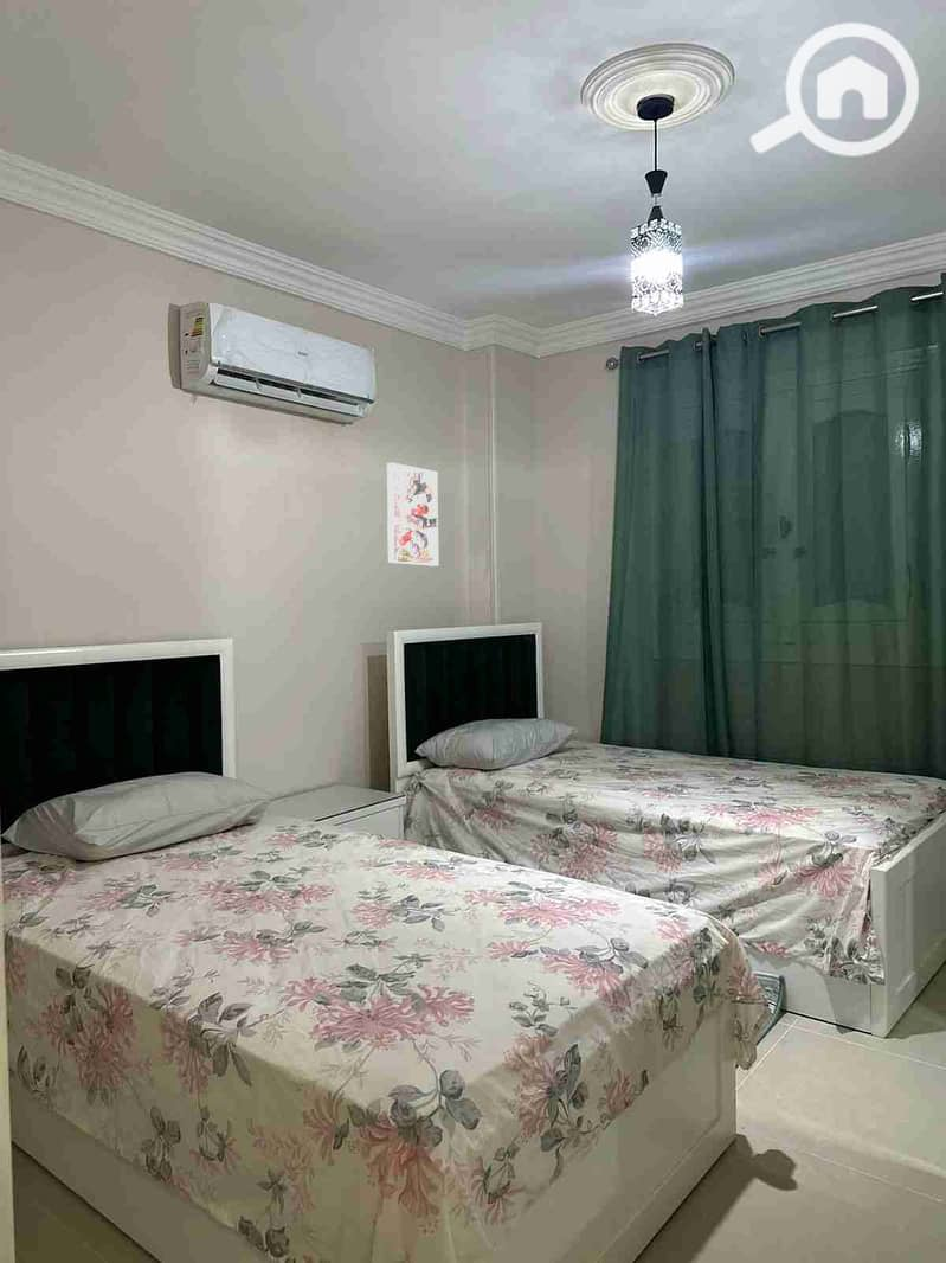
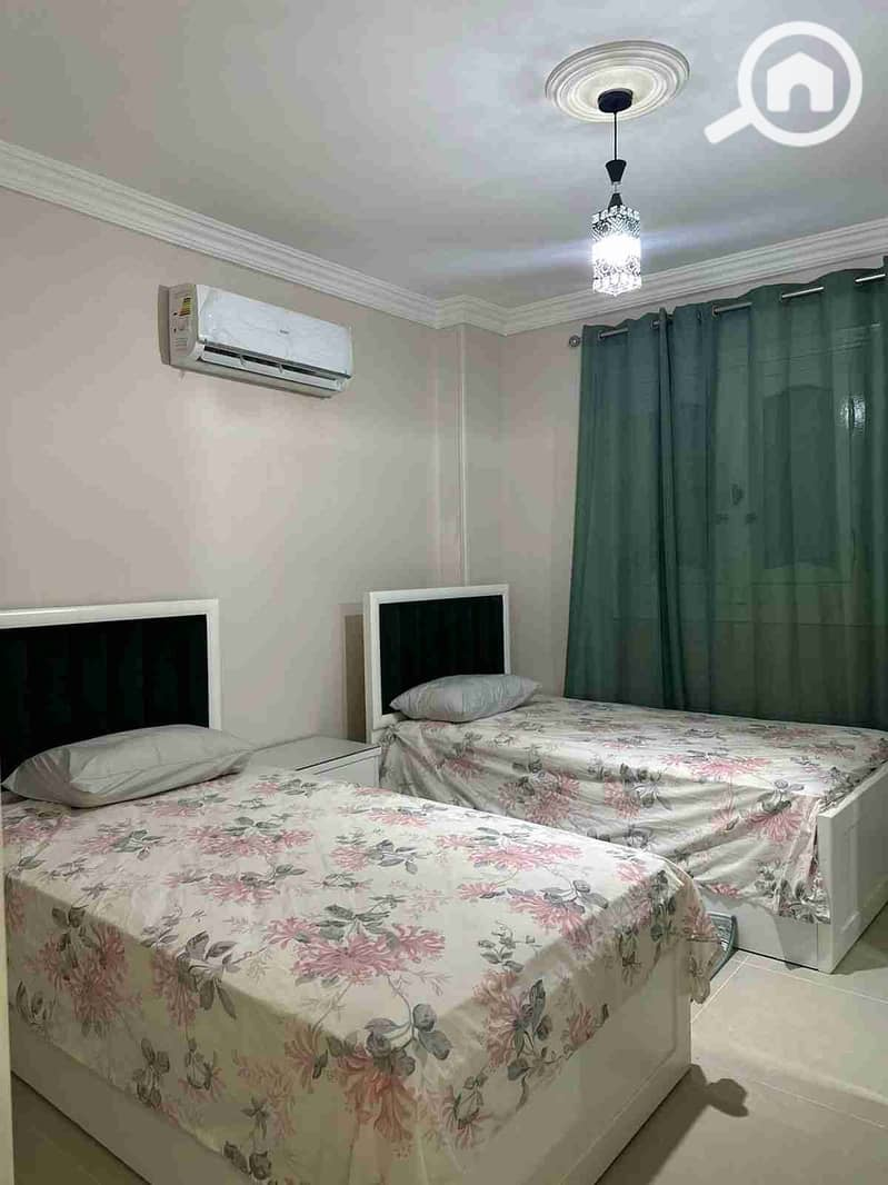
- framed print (413, 515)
